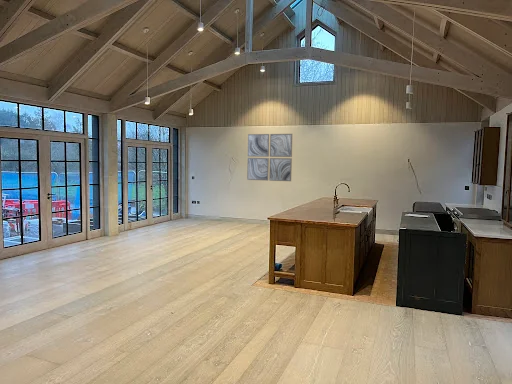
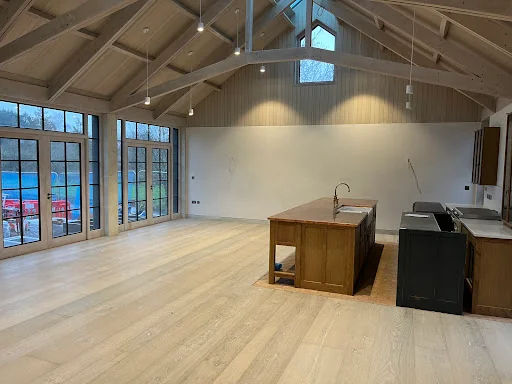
- wall art (268, 156)
